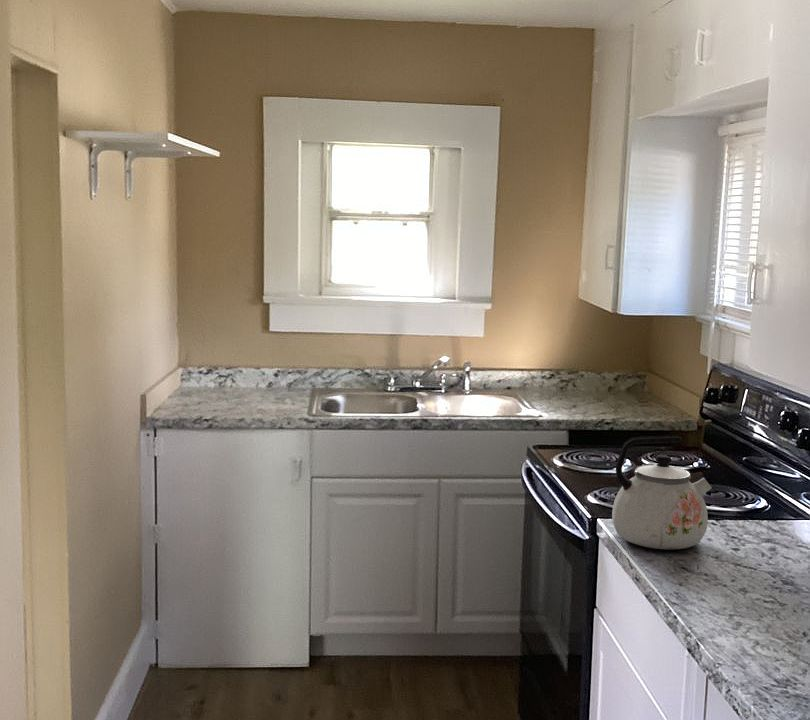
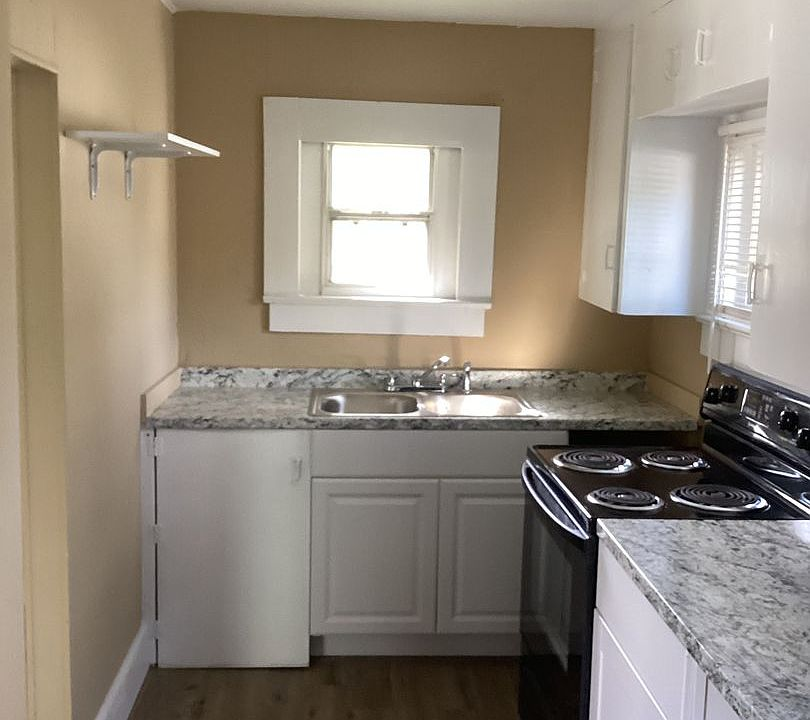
- kettle (662, 488)
